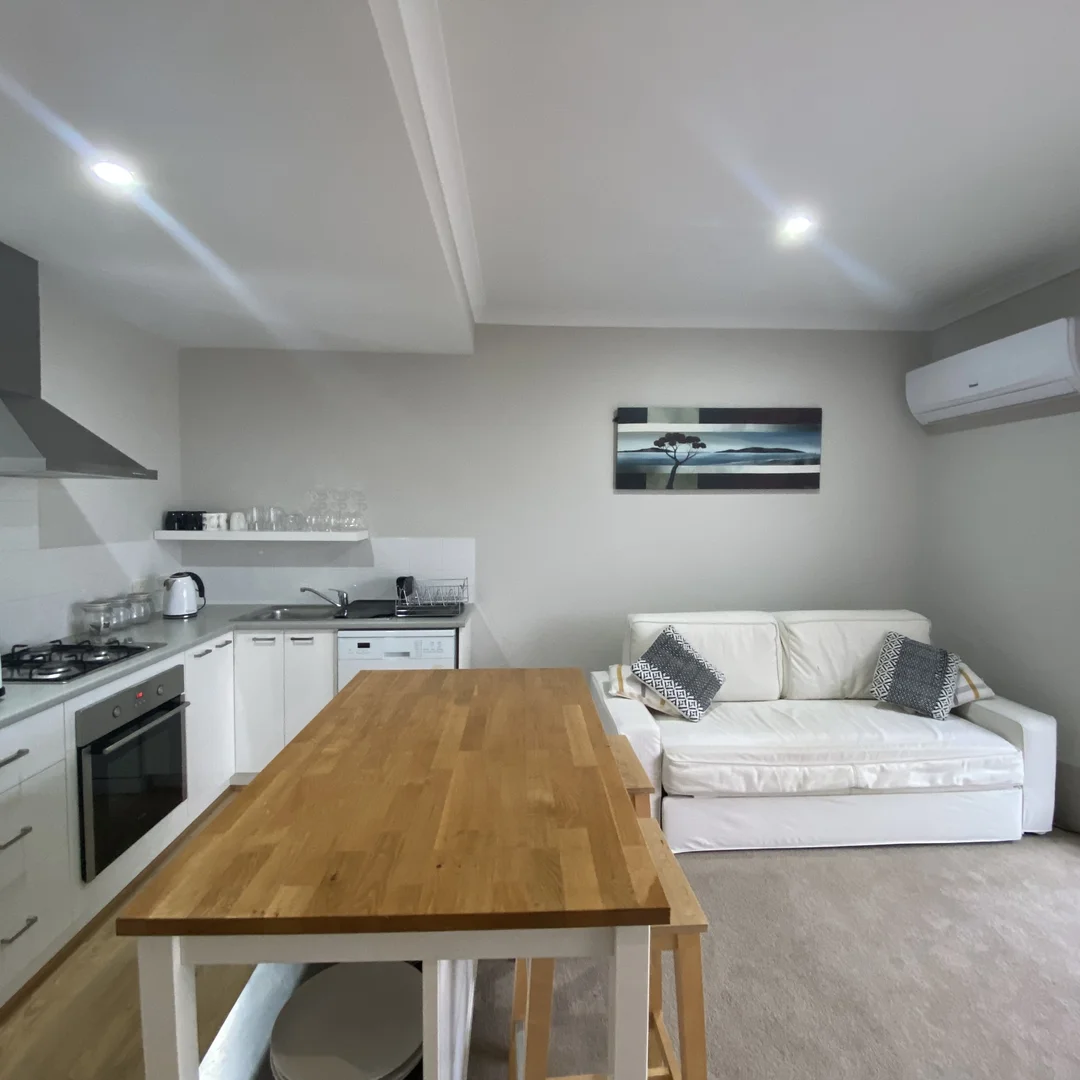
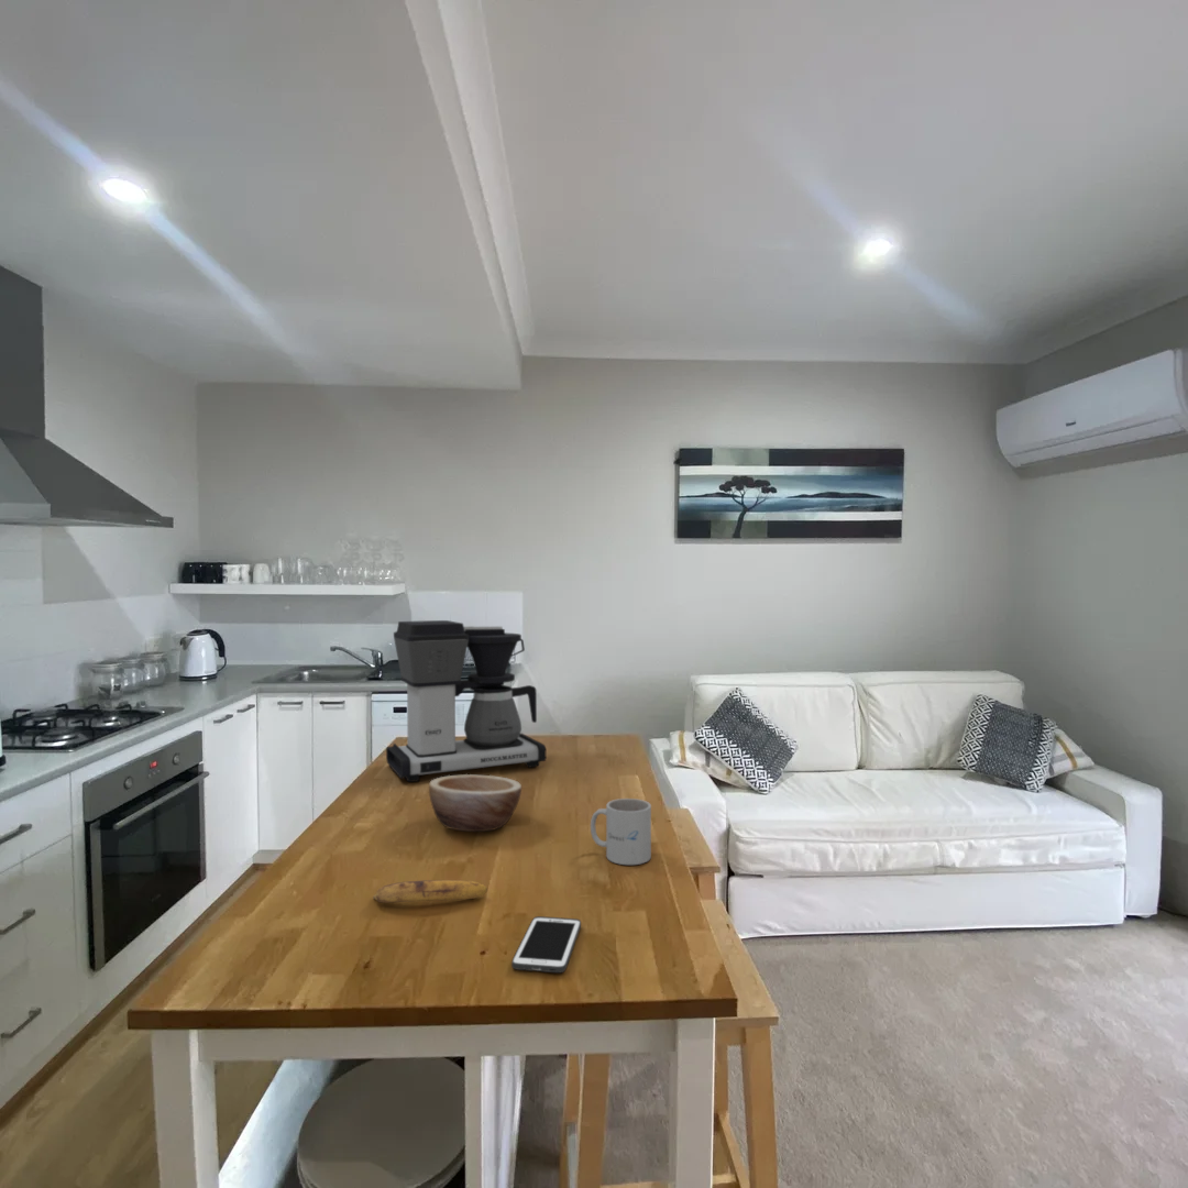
+ cell phone (548, 943)
+ coffee maker (462, 691)
+ banana (429, 890)
+ bowl (475, 802)
+ mug (620, 828)
